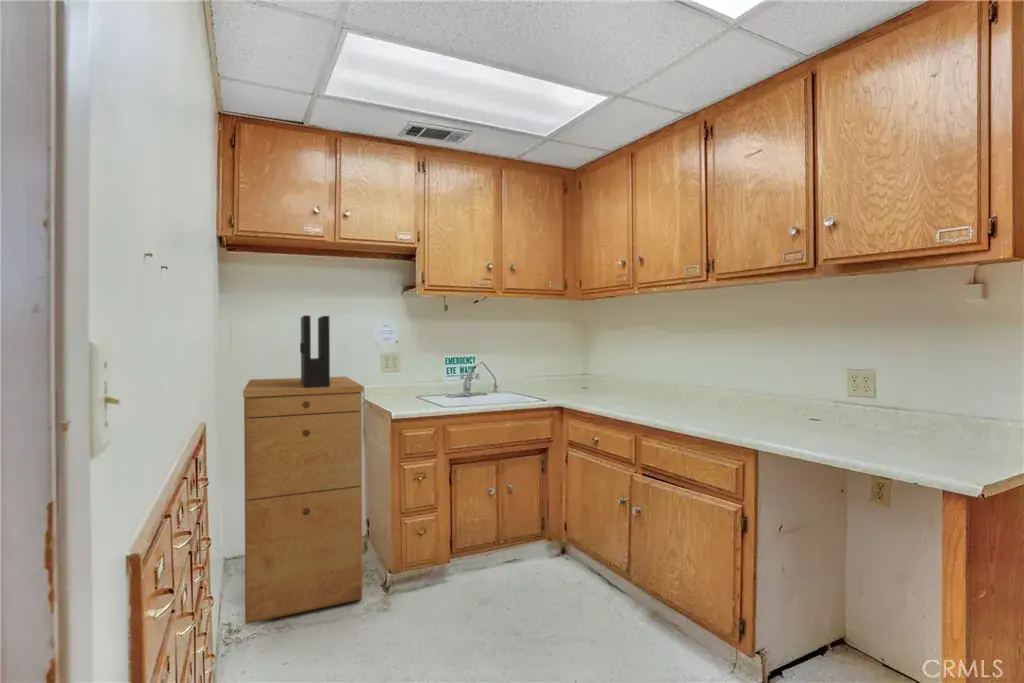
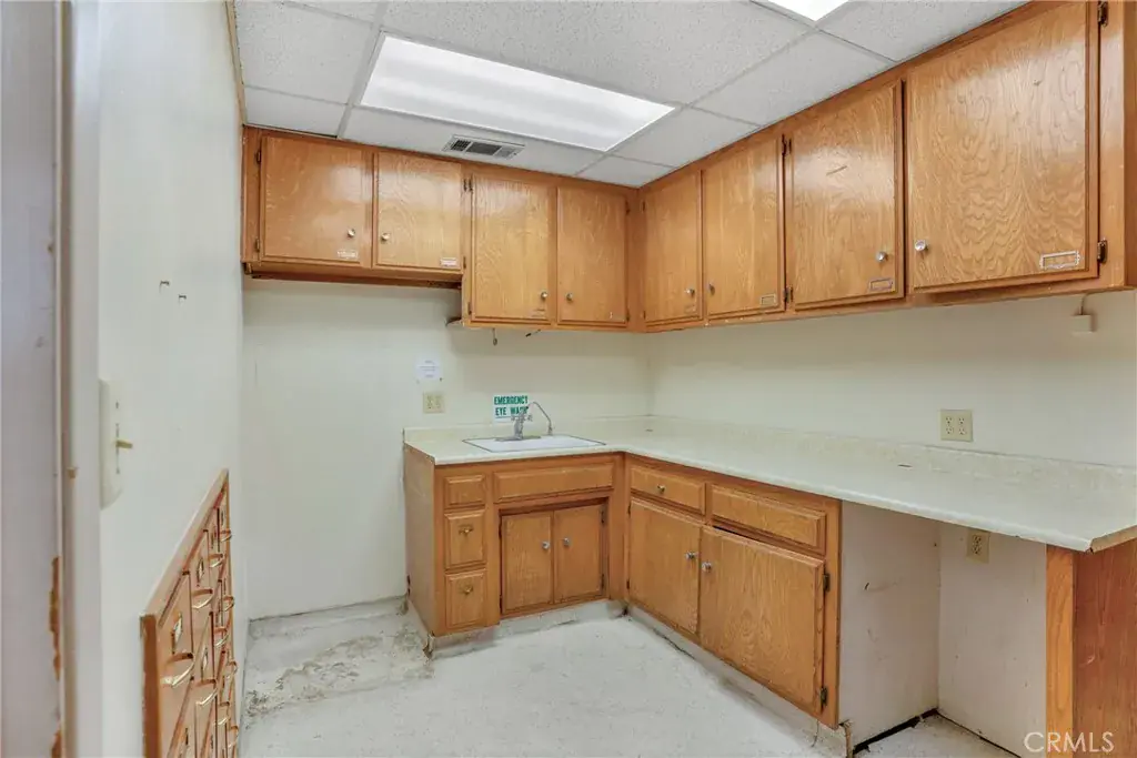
- file holder (310, 350)
- filing cabinet (302, 483)
